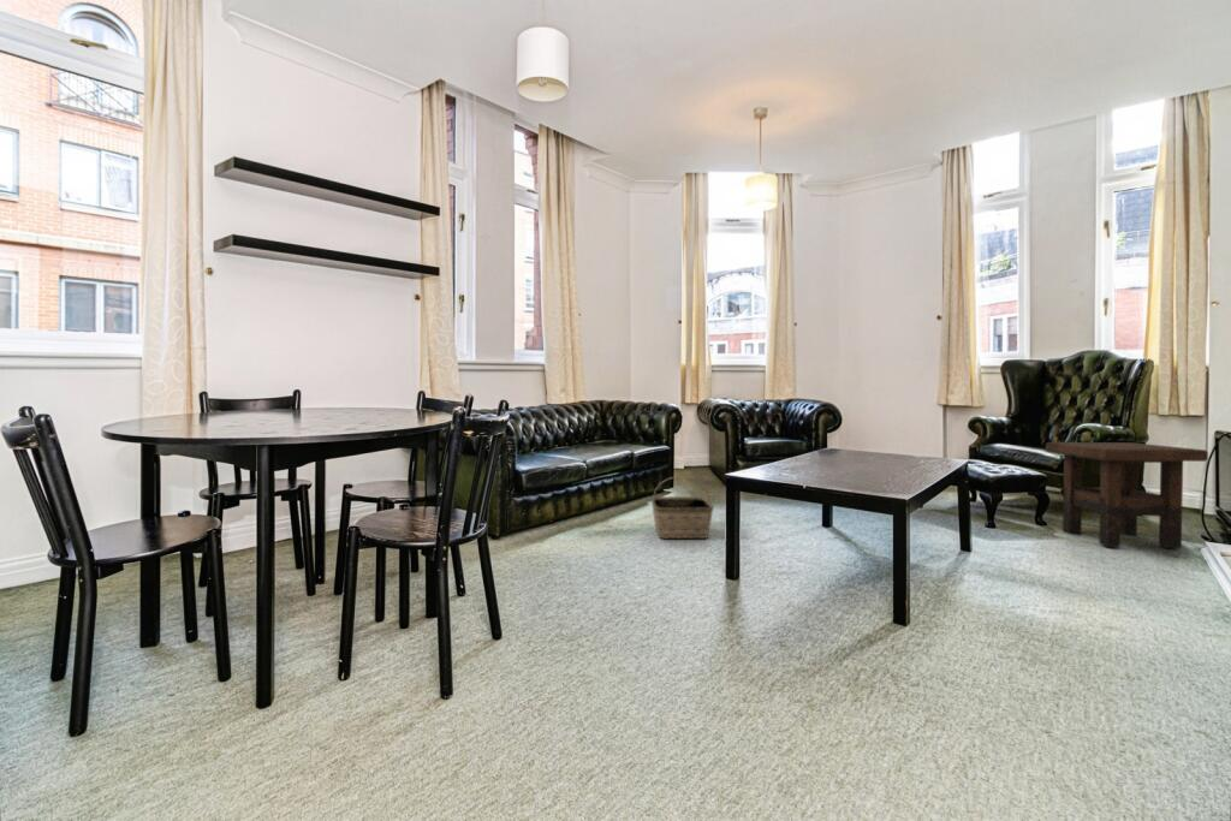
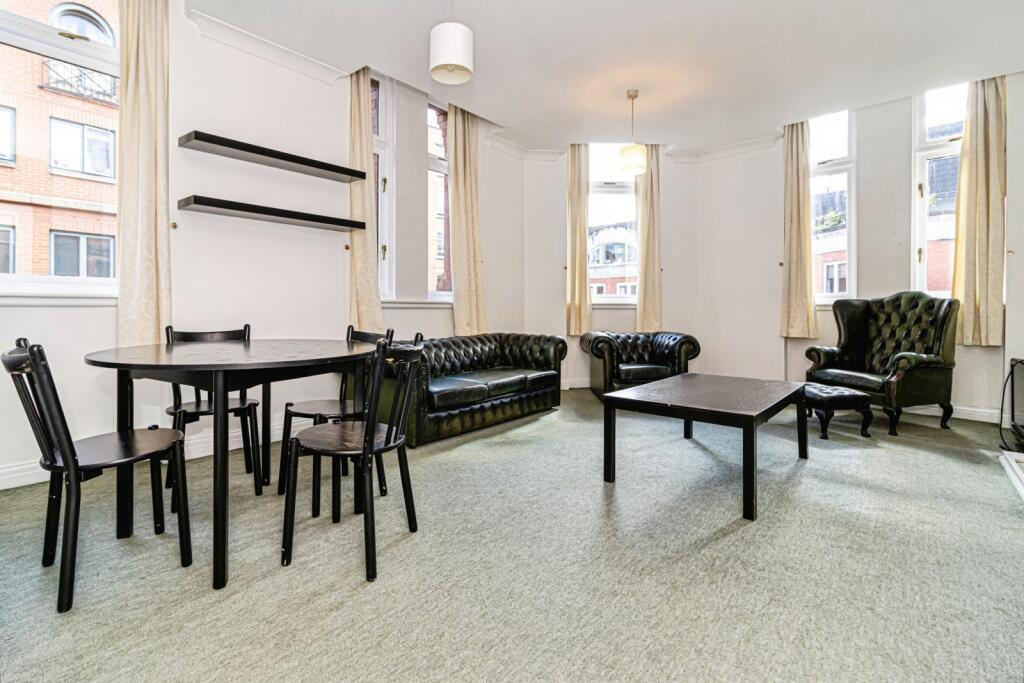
- side table (1119, 493)
- basket (680, 504)
